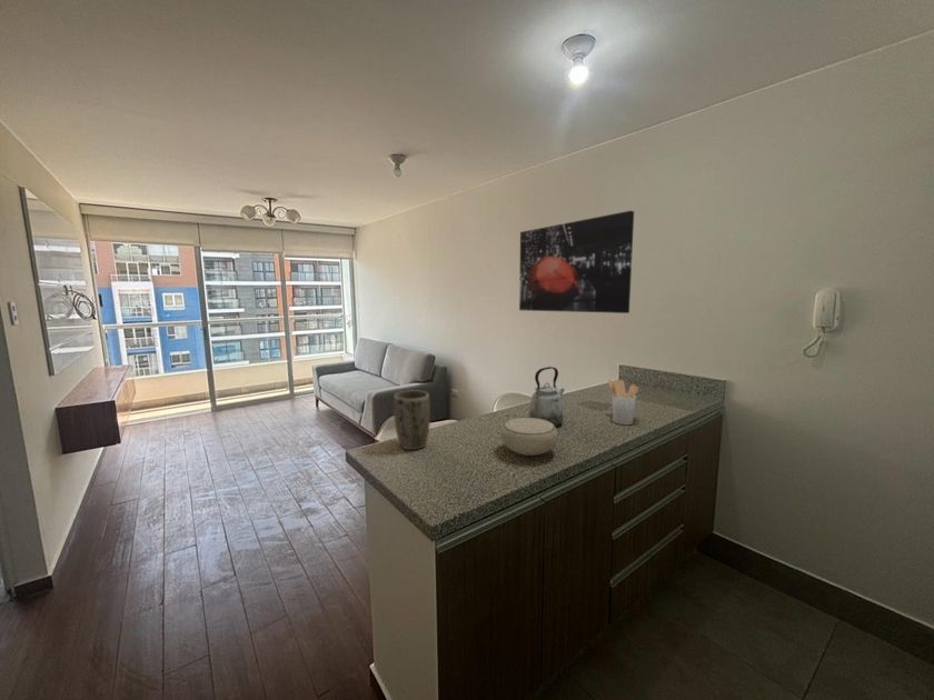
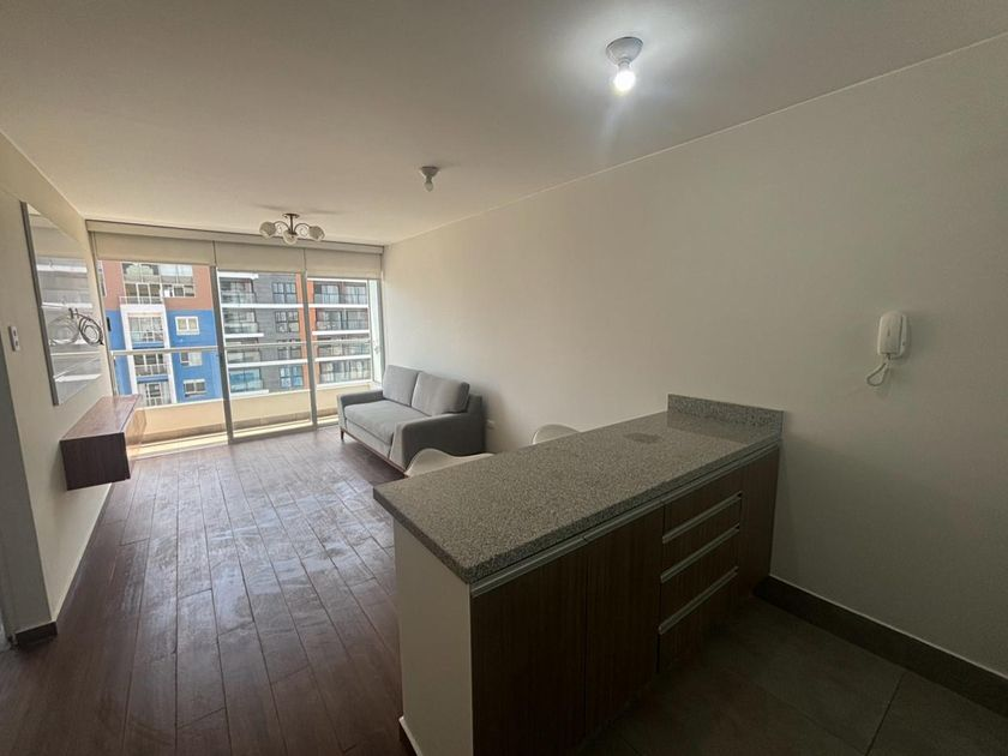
- utensil holder (620, 400)
- kettle (550, 394)
- bowl (528, 438)
- plant pot (411, 420)
- wall art (568, 268)
